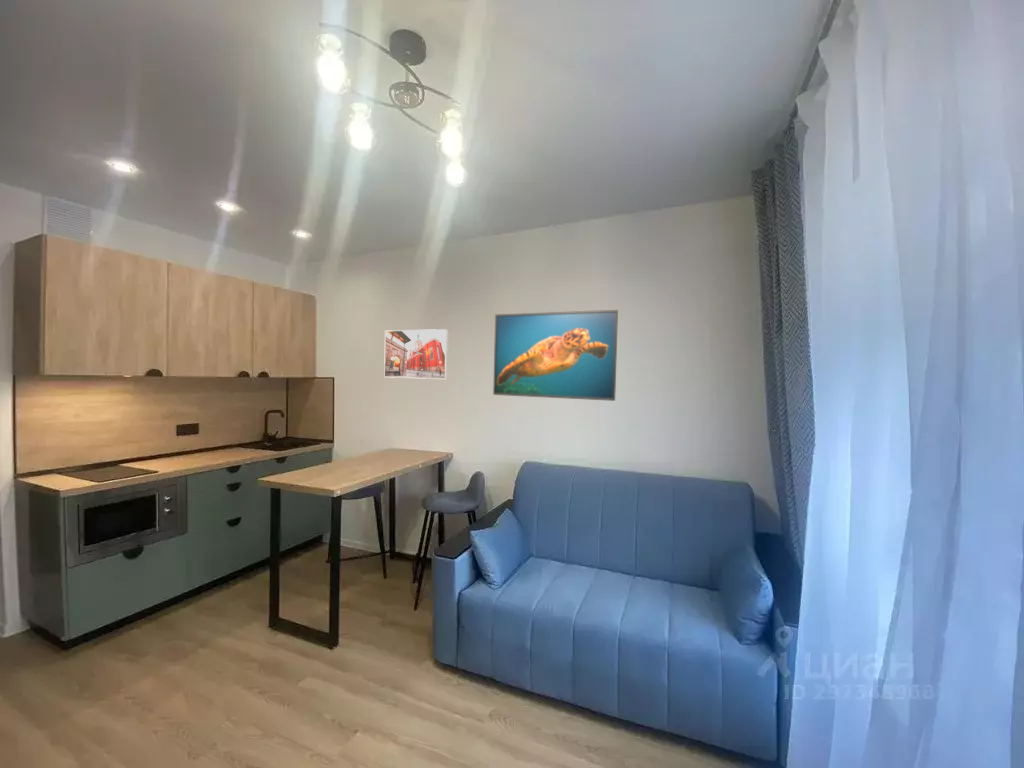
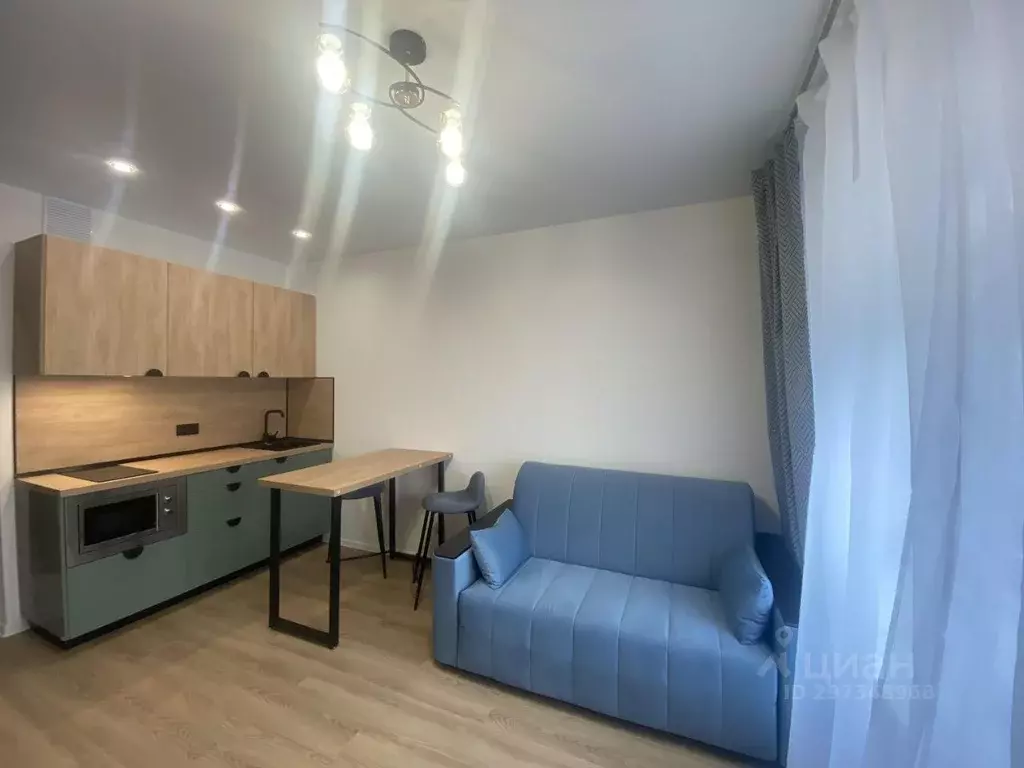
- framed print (415, 354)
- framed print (551, 355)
